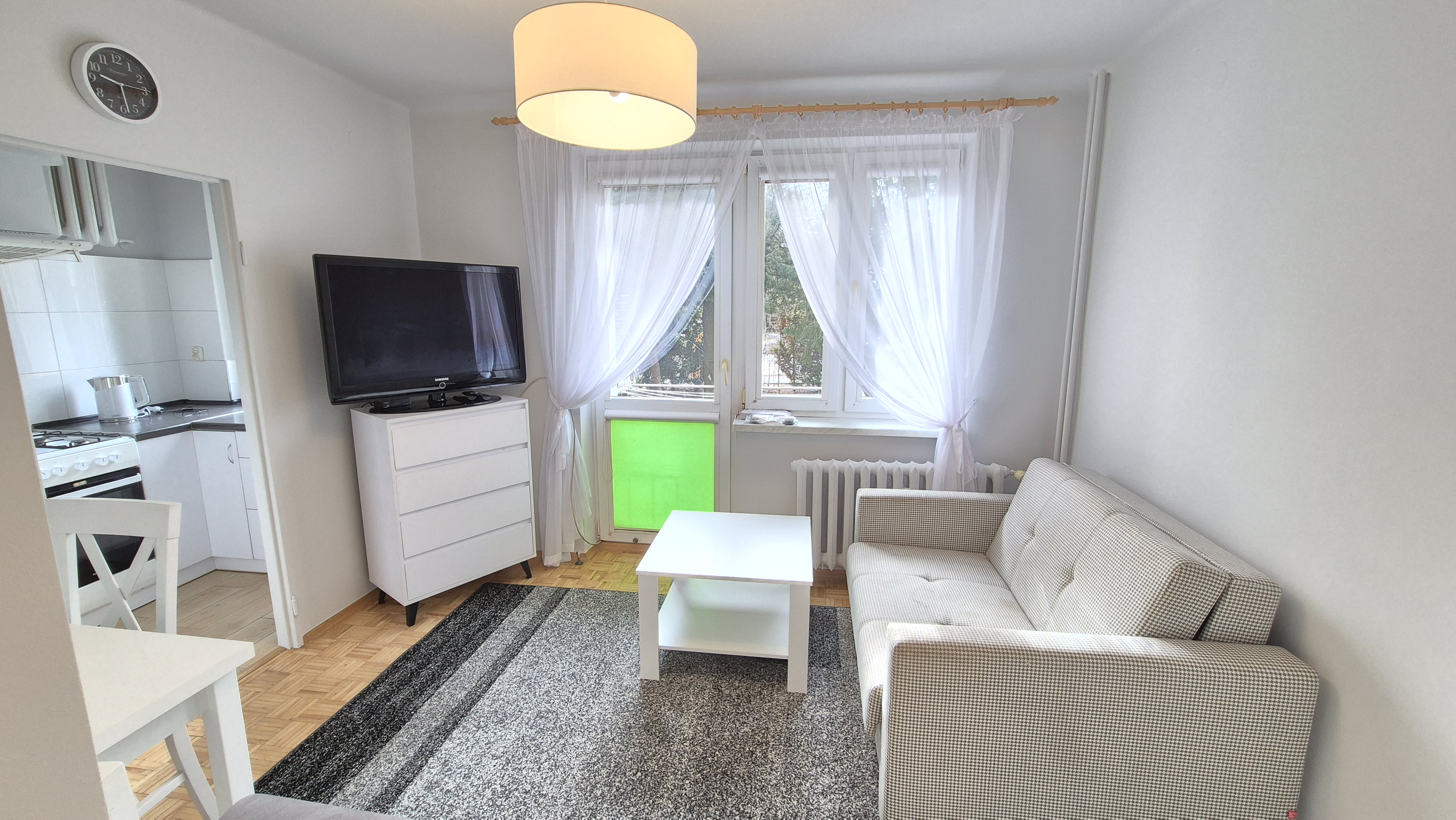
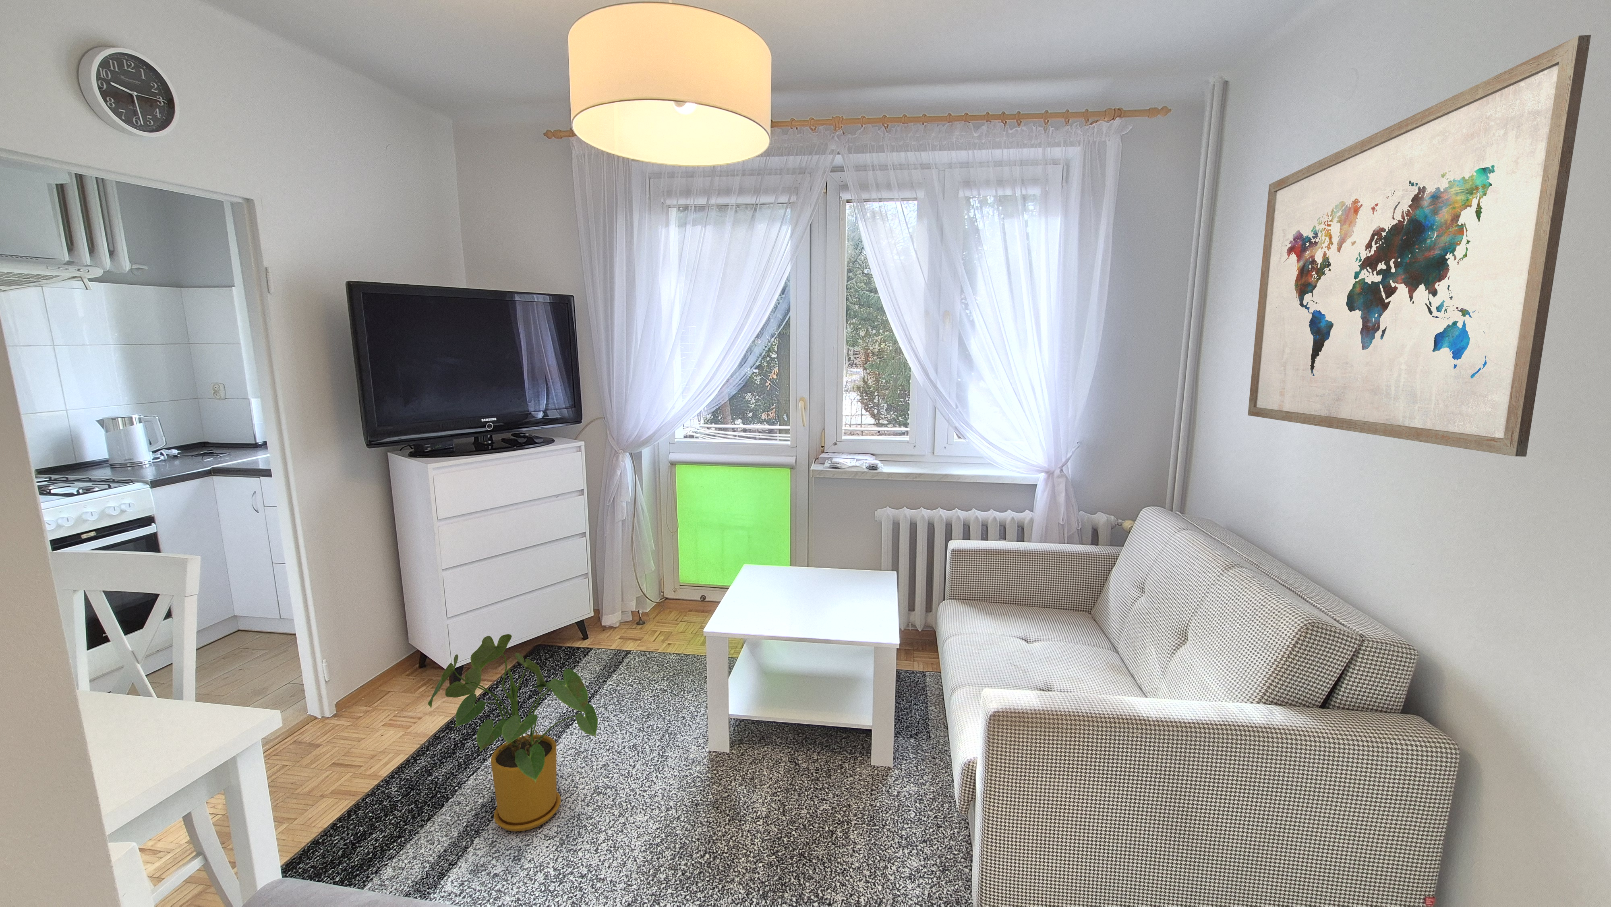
+ house plant (516, 738)
+ wall art (1364, 285)
